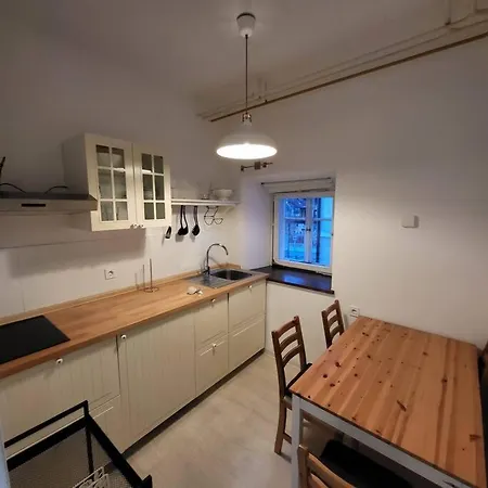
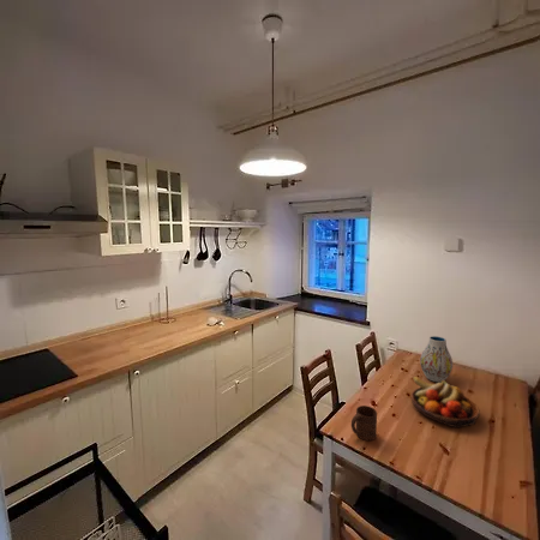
+ fruit bowl (443, 398)
+ vase (436, 359)
+ cup (364, 424)
